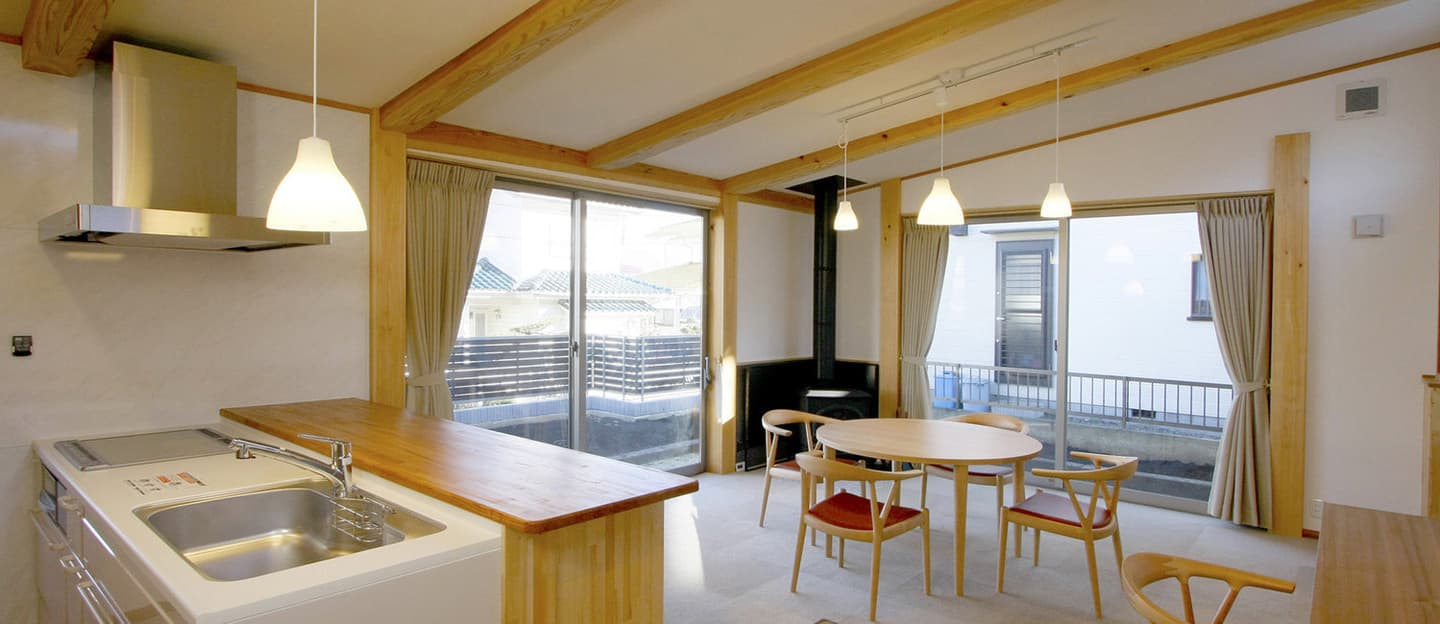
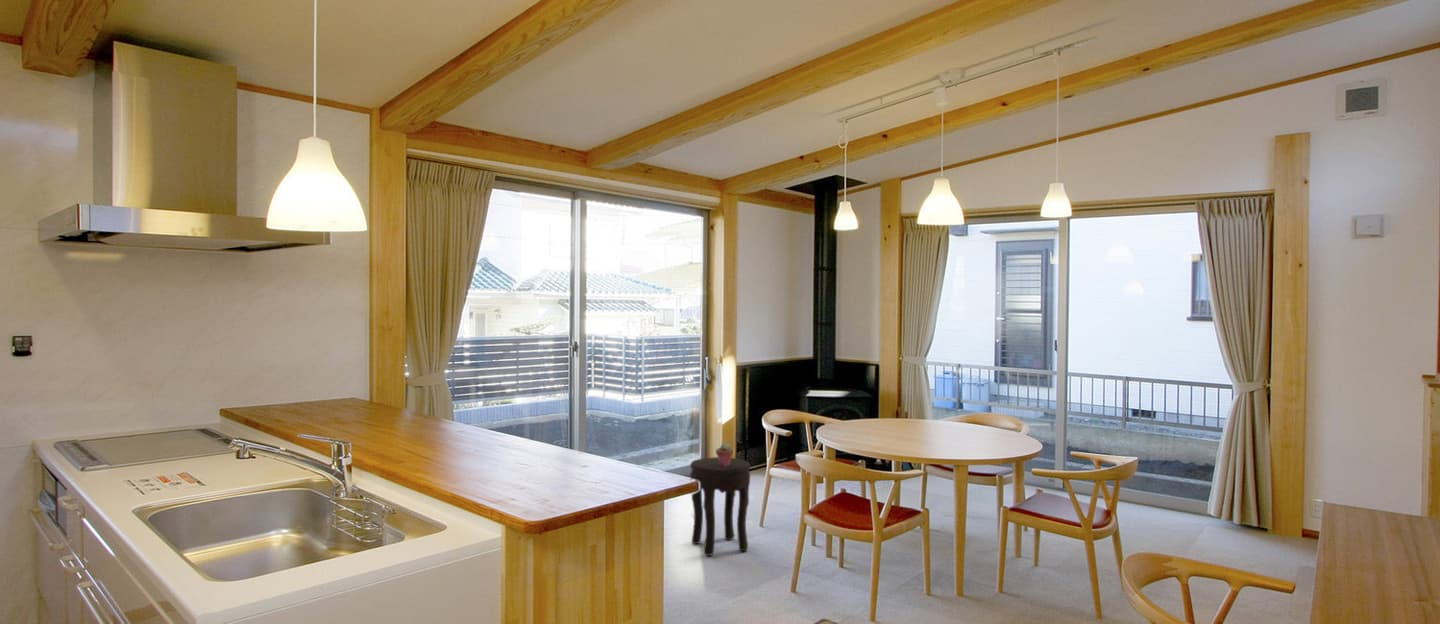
+ side table (725, 505)
+ potted succulent (724, 453)
